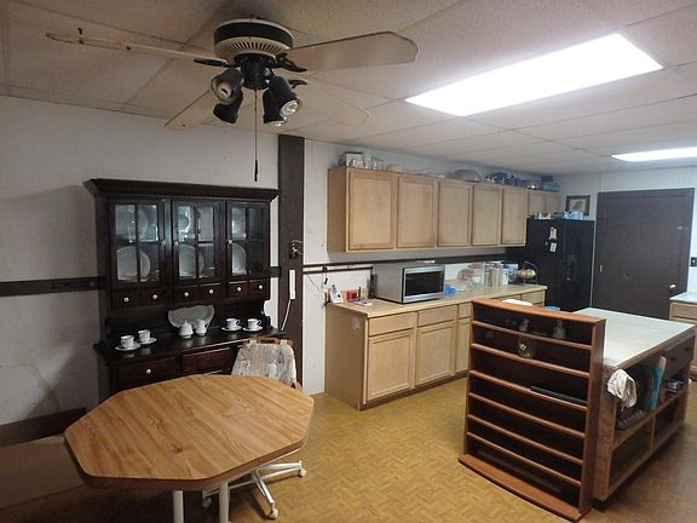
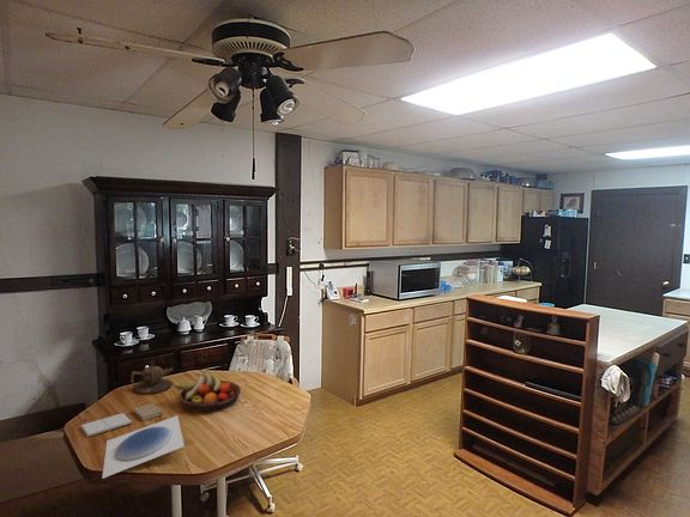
+ fruit bowl (210, 389)
+ book (122, 419)
+ teapot (152, 373)
+ plate (144, 442)
